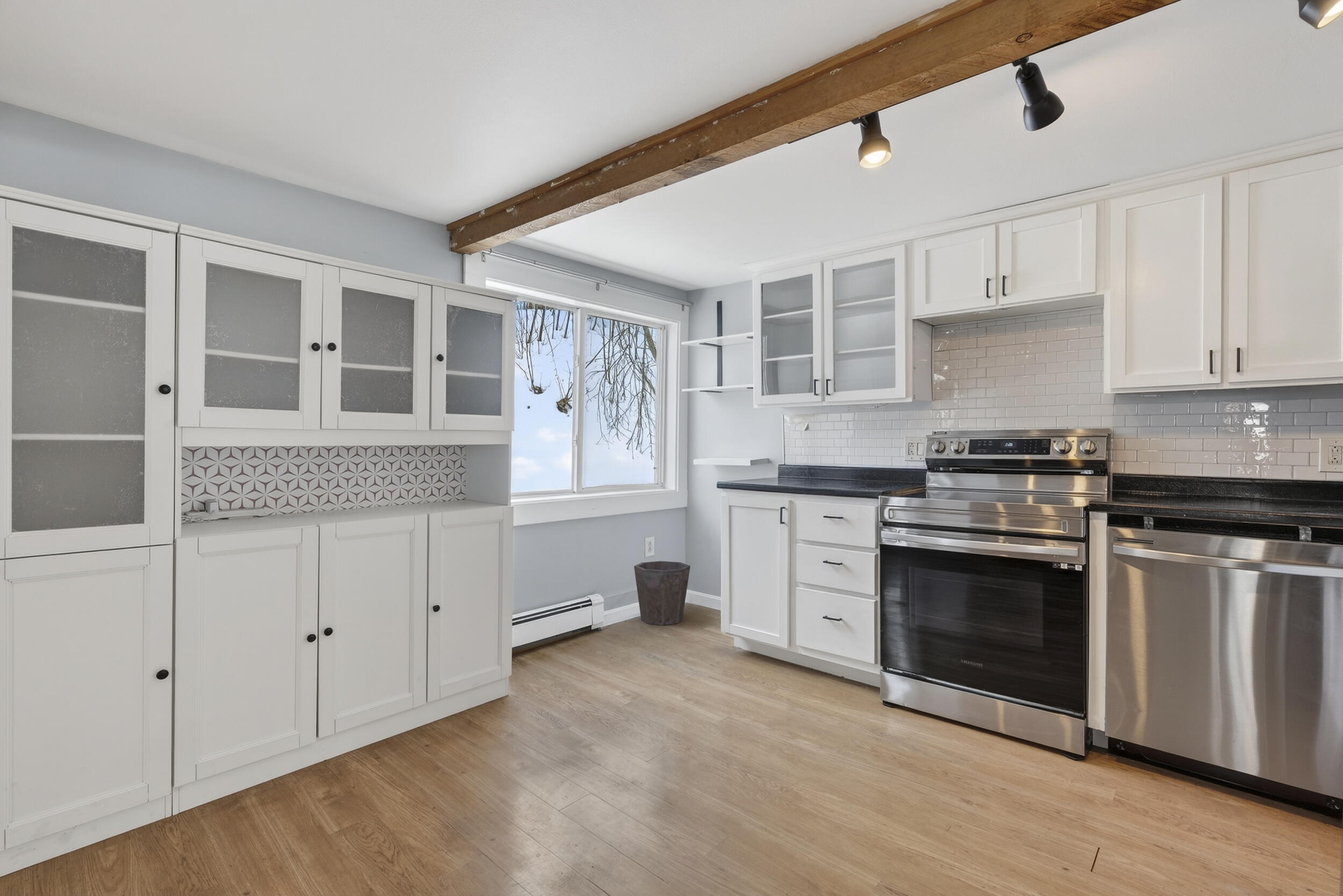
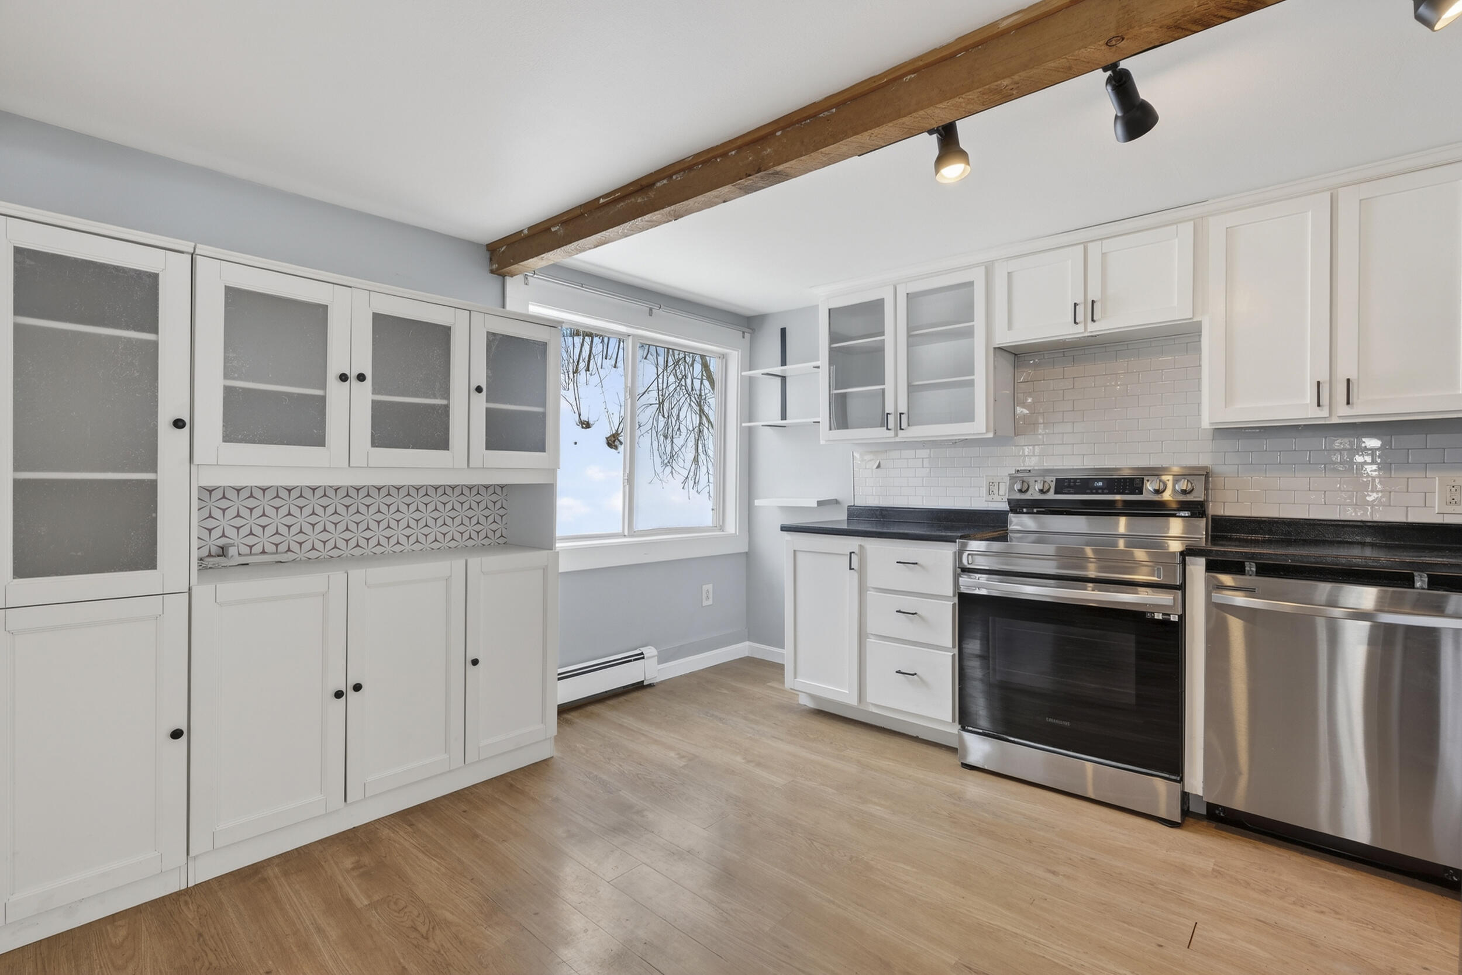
- waste bin (662, 592)
